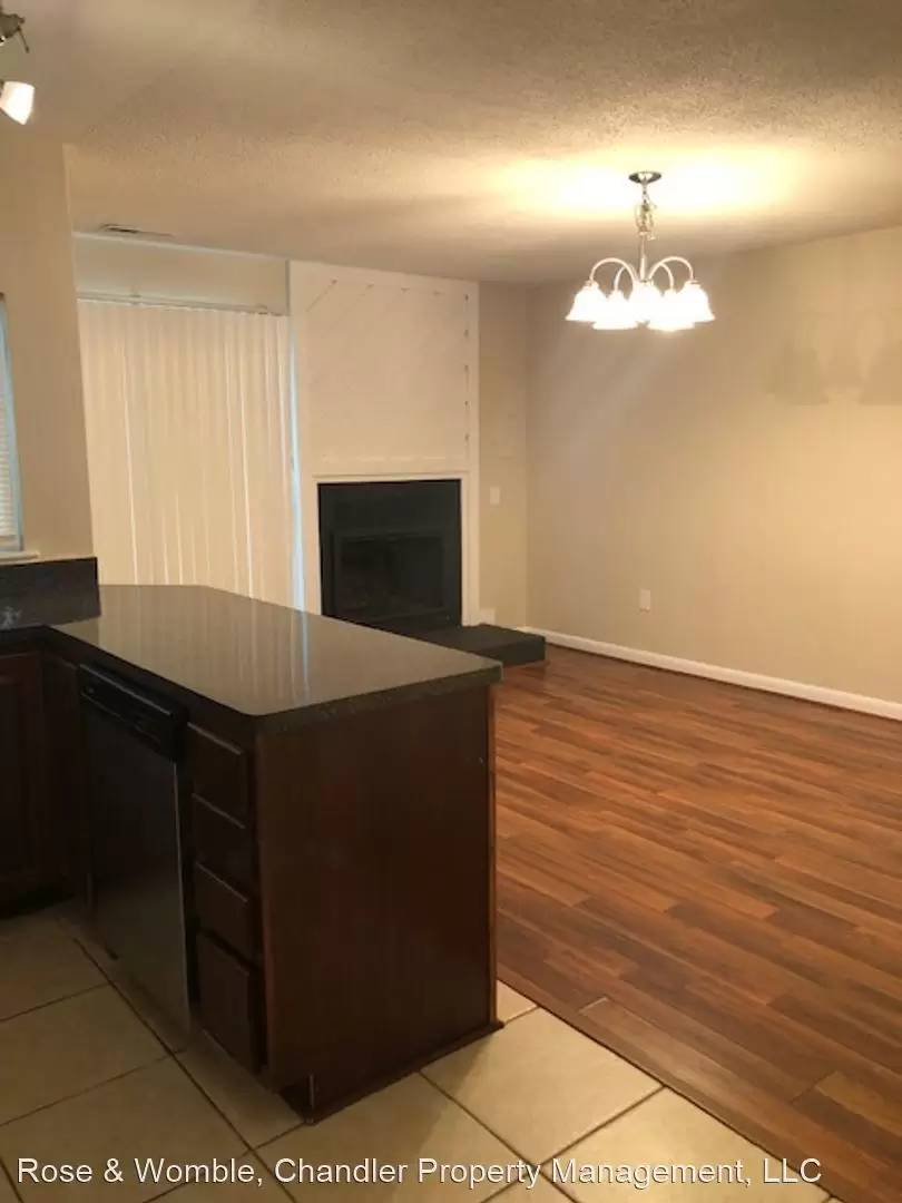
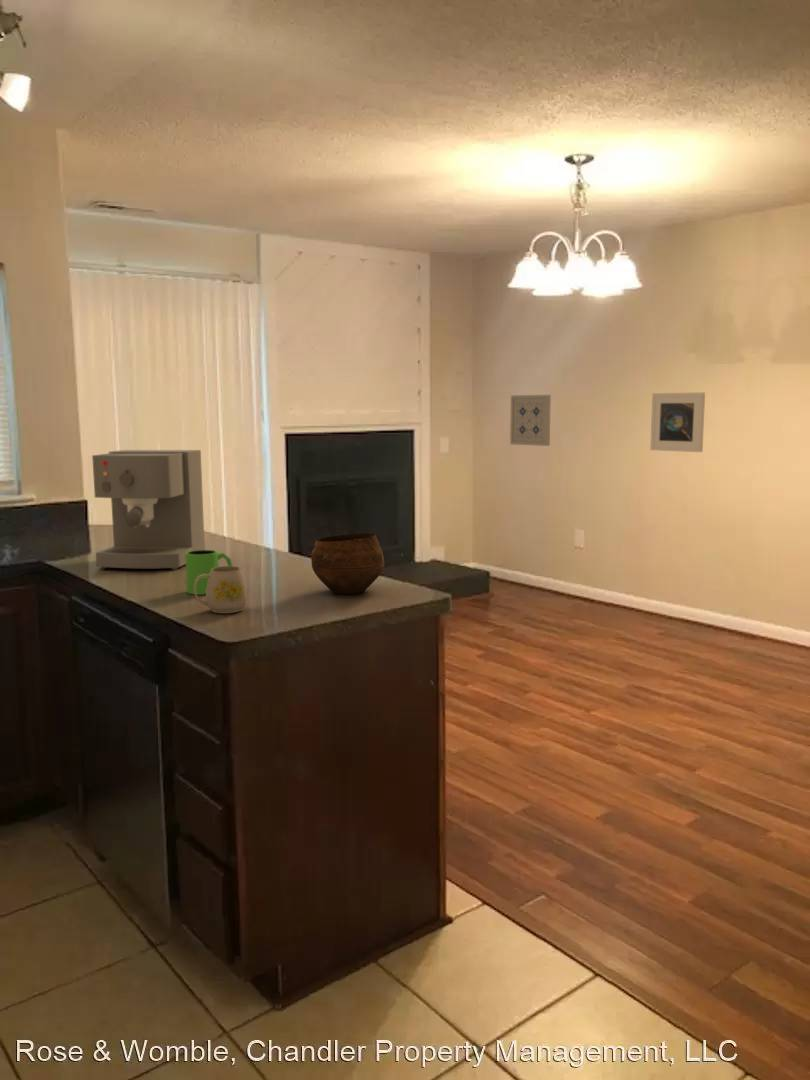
+ coffee maker (153, 508)
+ mug (209, 571)
+ bowl (348, 562)
+ wall art (529, 420)
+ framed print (676, 422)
+ mug (220, 589)
